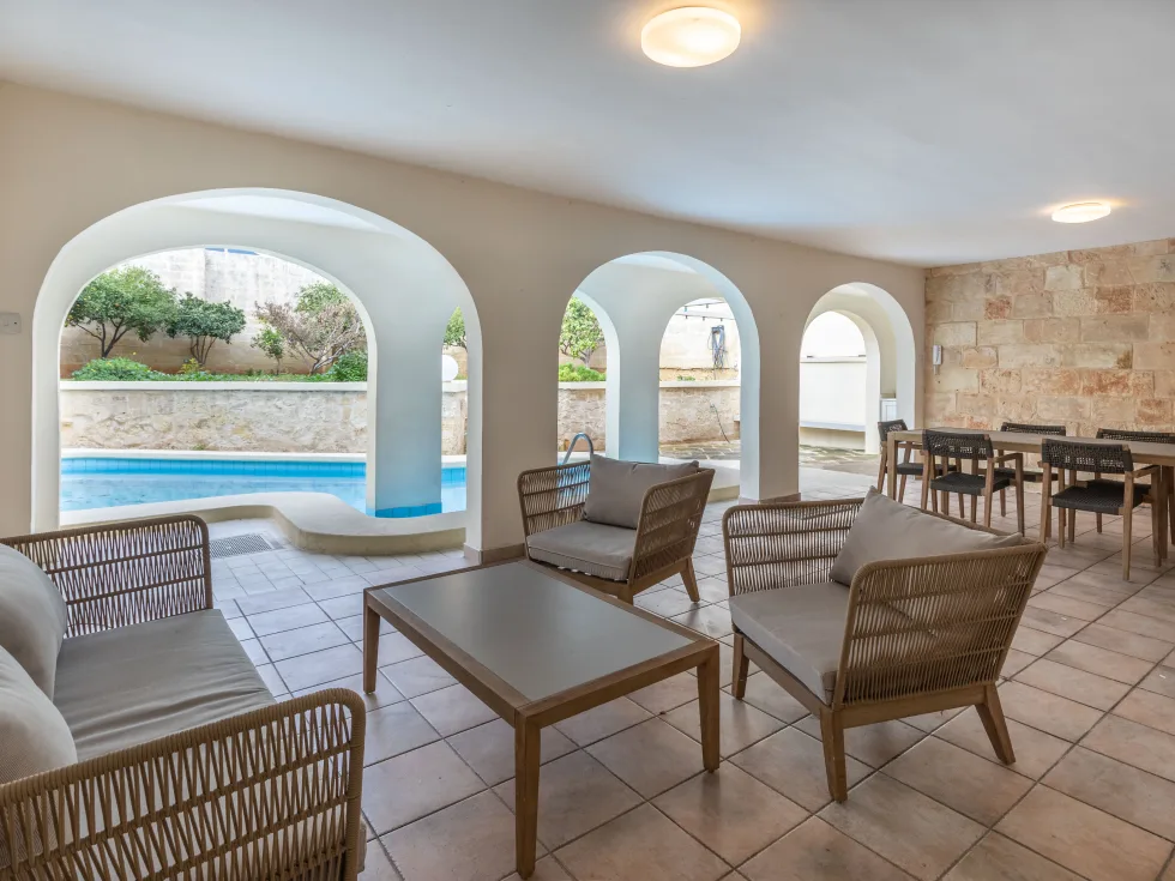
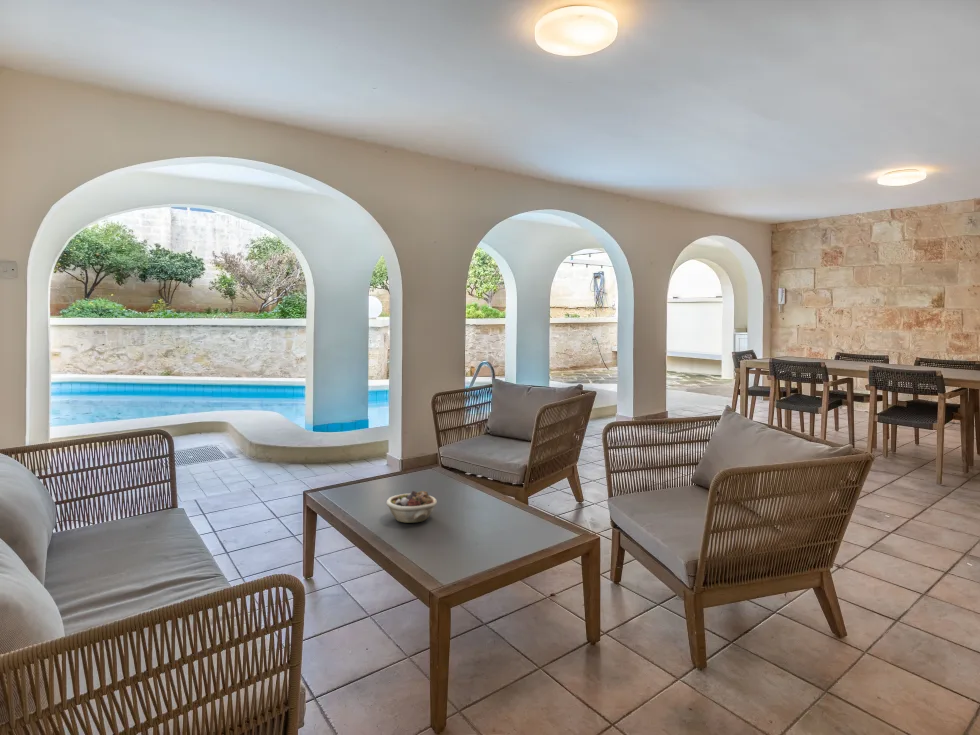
+ succulent planter (411, 505)
